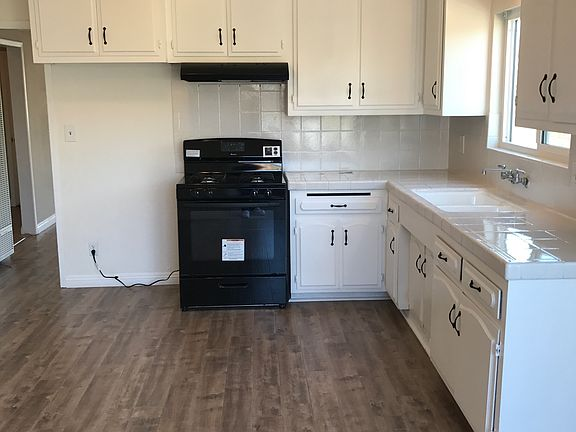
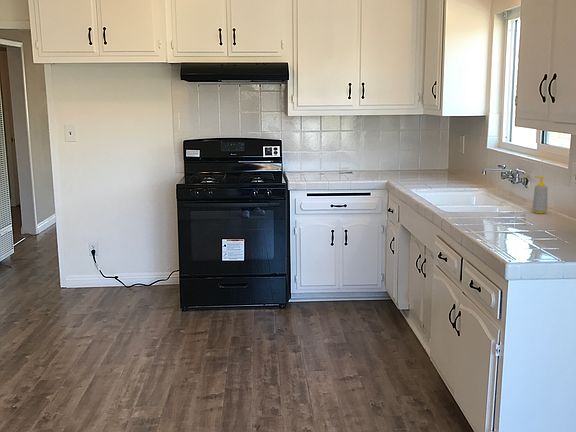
+ soap bottle (540, 194)
